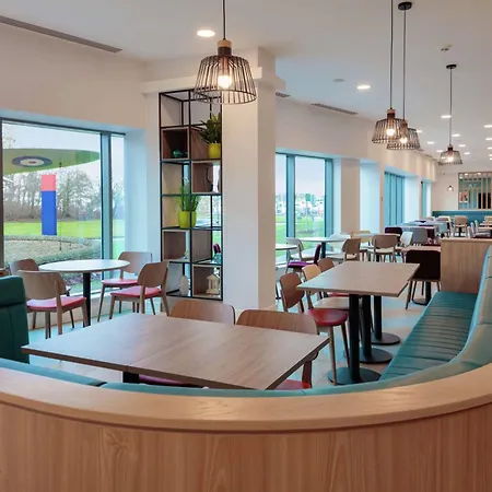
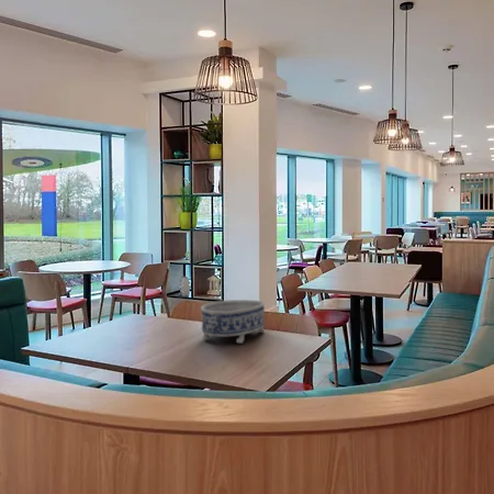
+ decorative bowl (233, 319)
